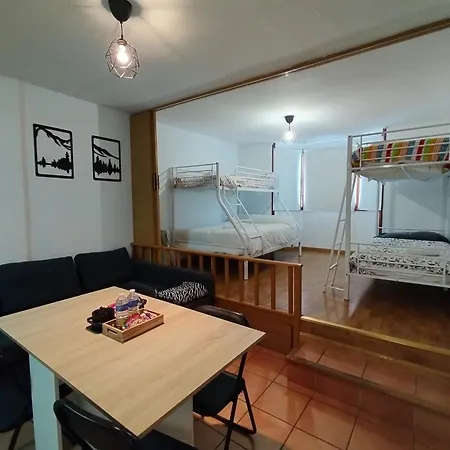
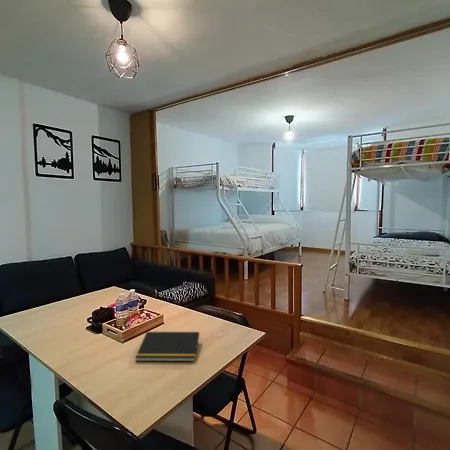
+ notepad (169, 345)
